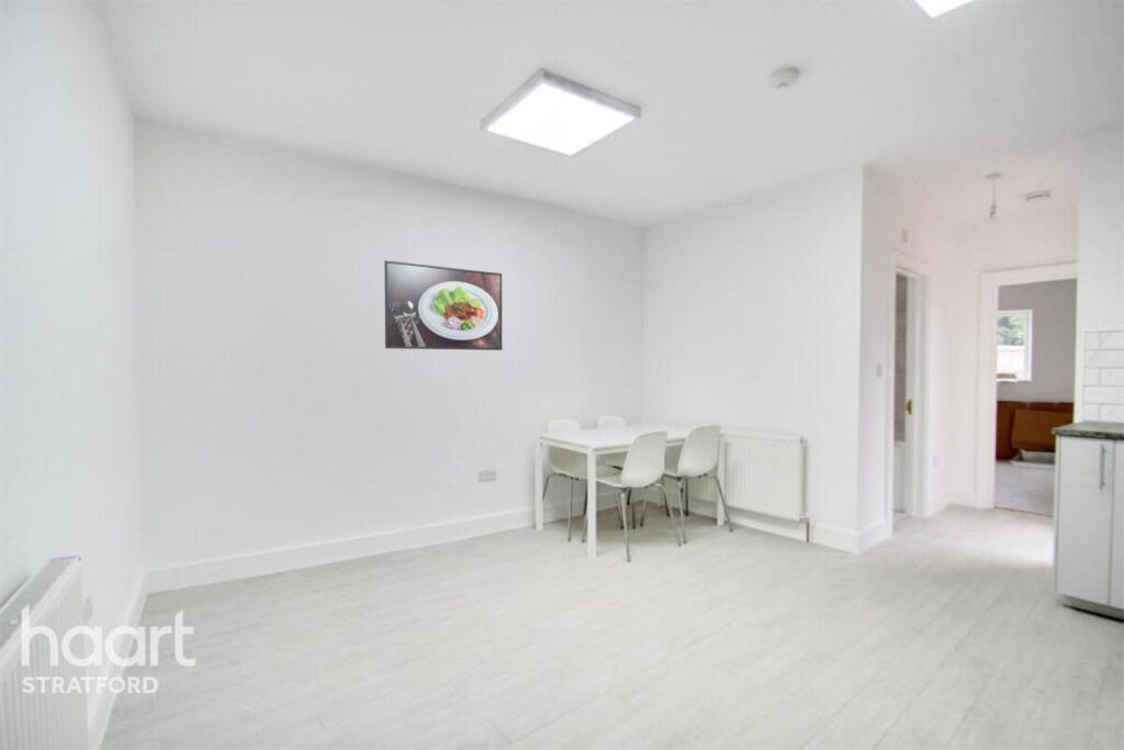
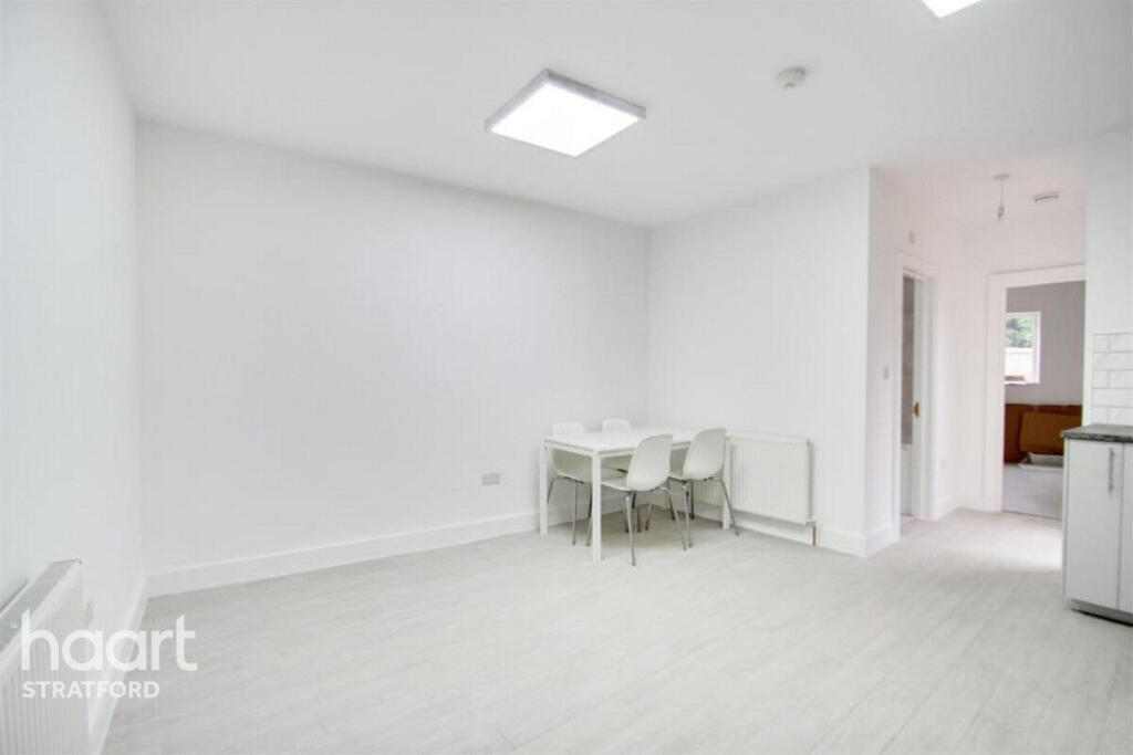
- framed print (447, 309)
